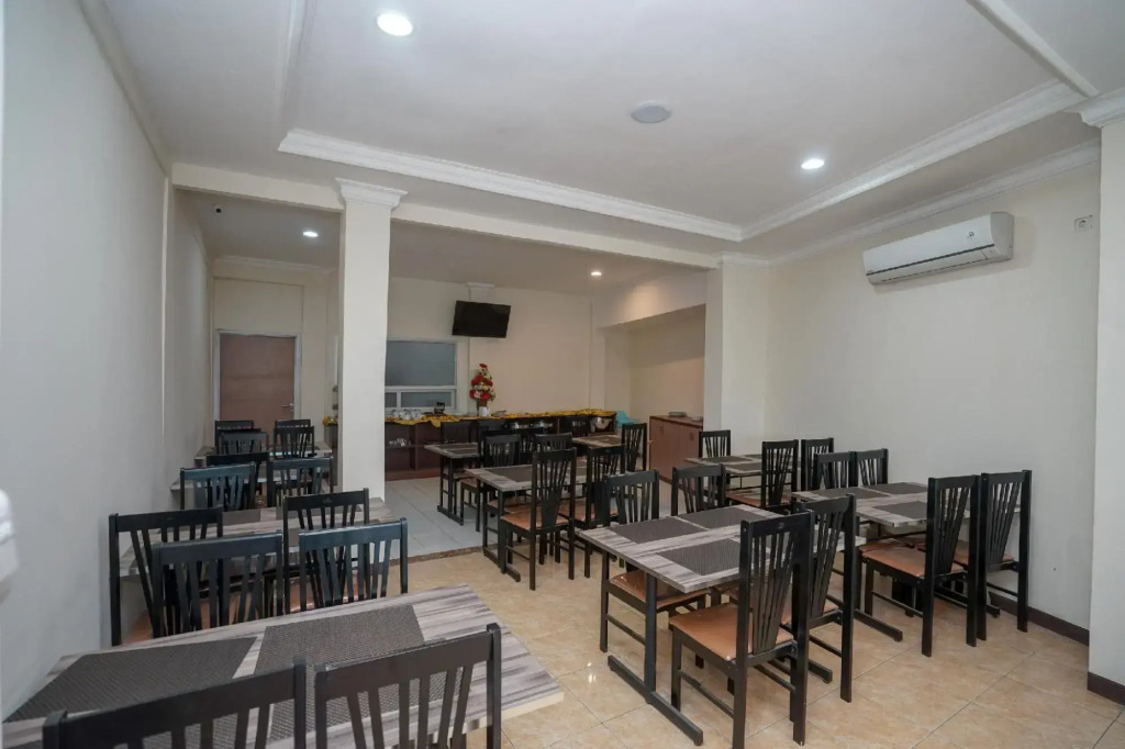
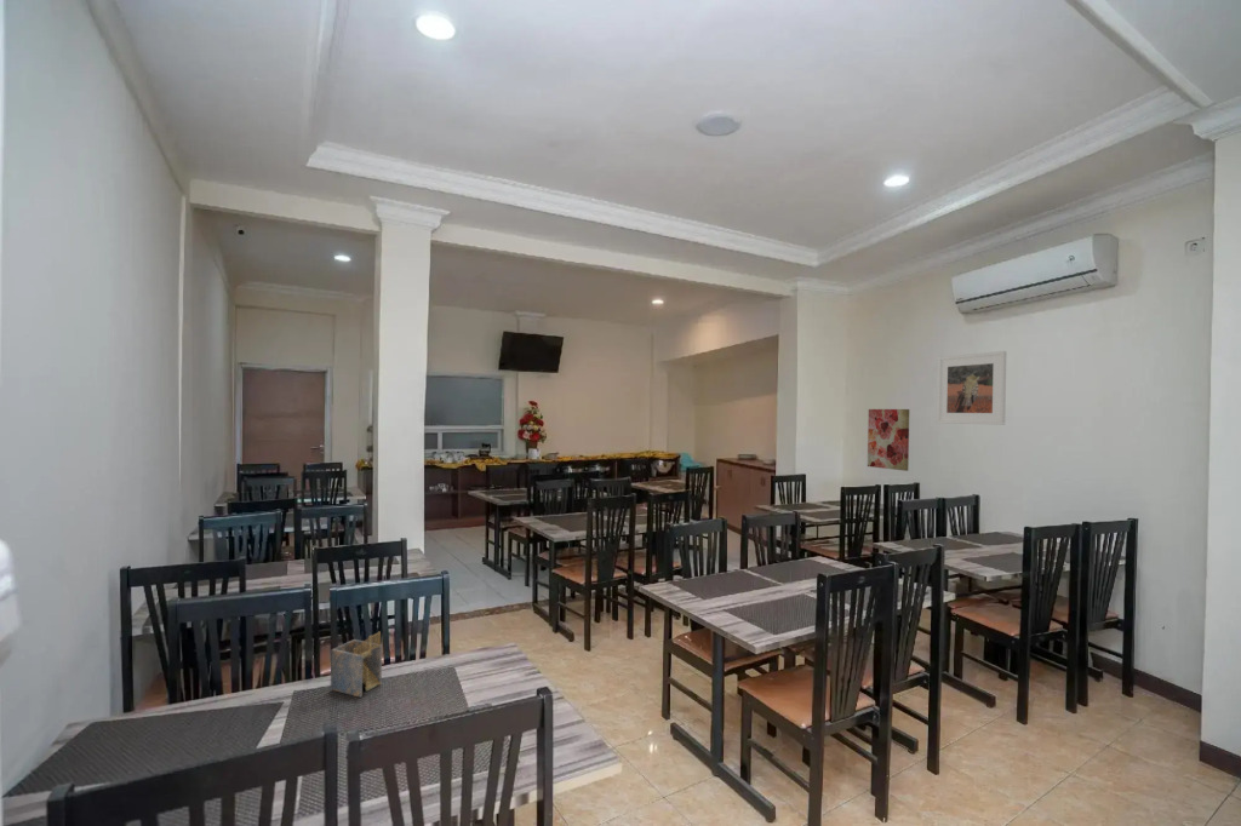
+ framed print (970, 389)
+ wall art (887, 438)
+ napkin holder (358, 660)
